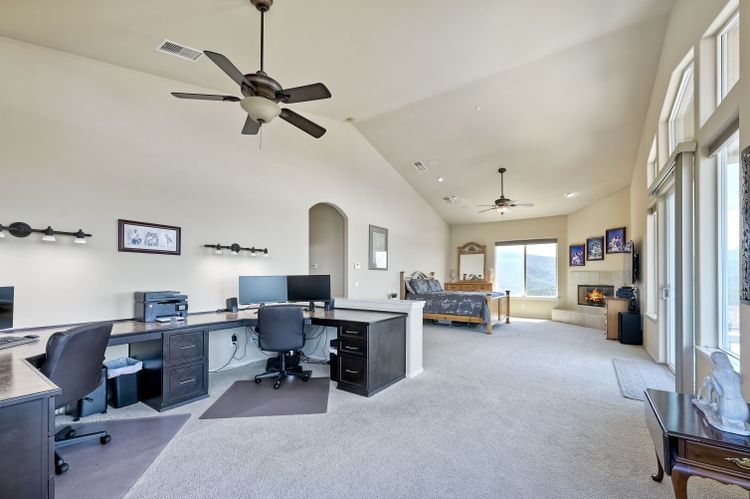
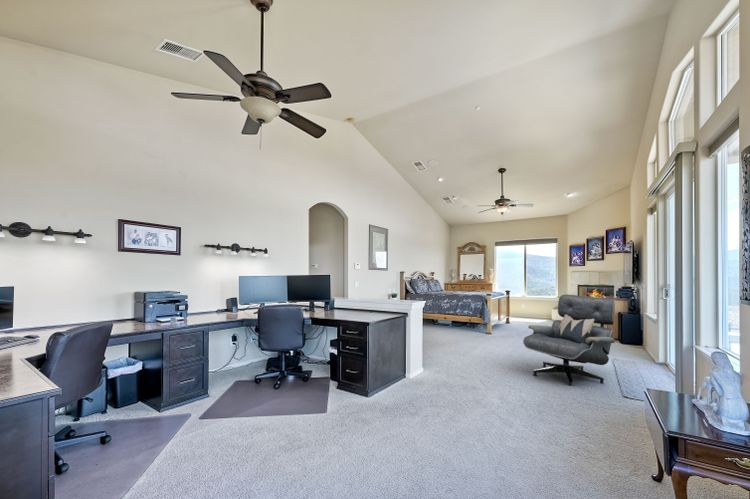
+ lounge chair (569, 336)
